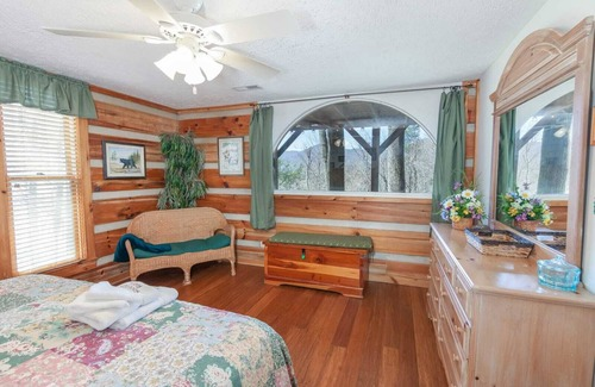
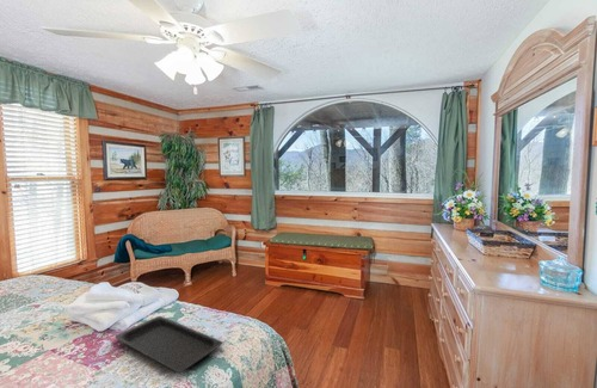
+ serving tray (167, 341)
